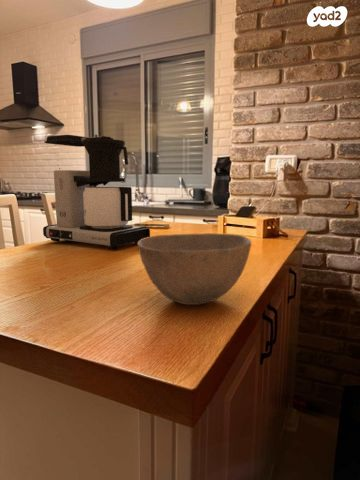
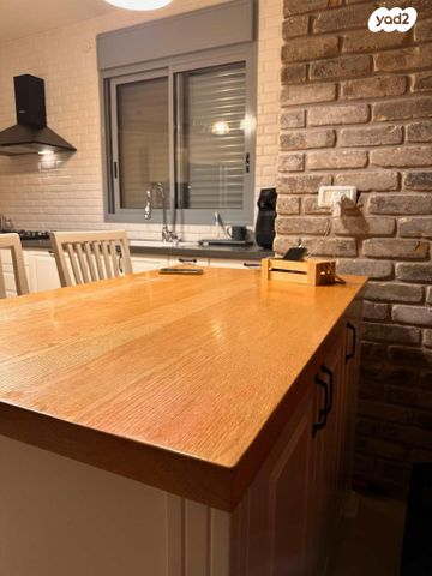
- bowl (193, 268)
- coffee maker (93, 190)
